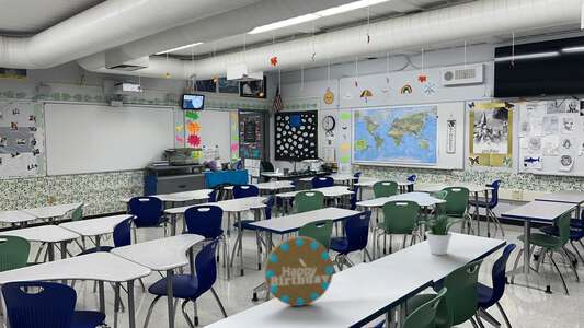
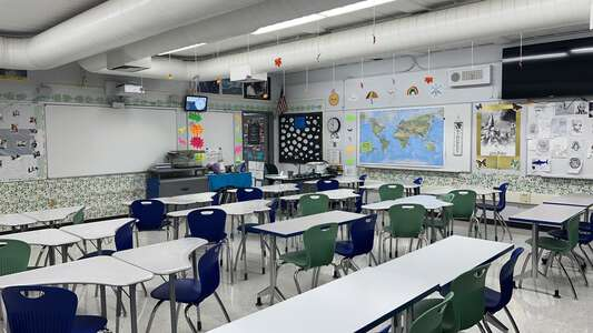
- potted plant (442, 235)
- clock (301, 274)
